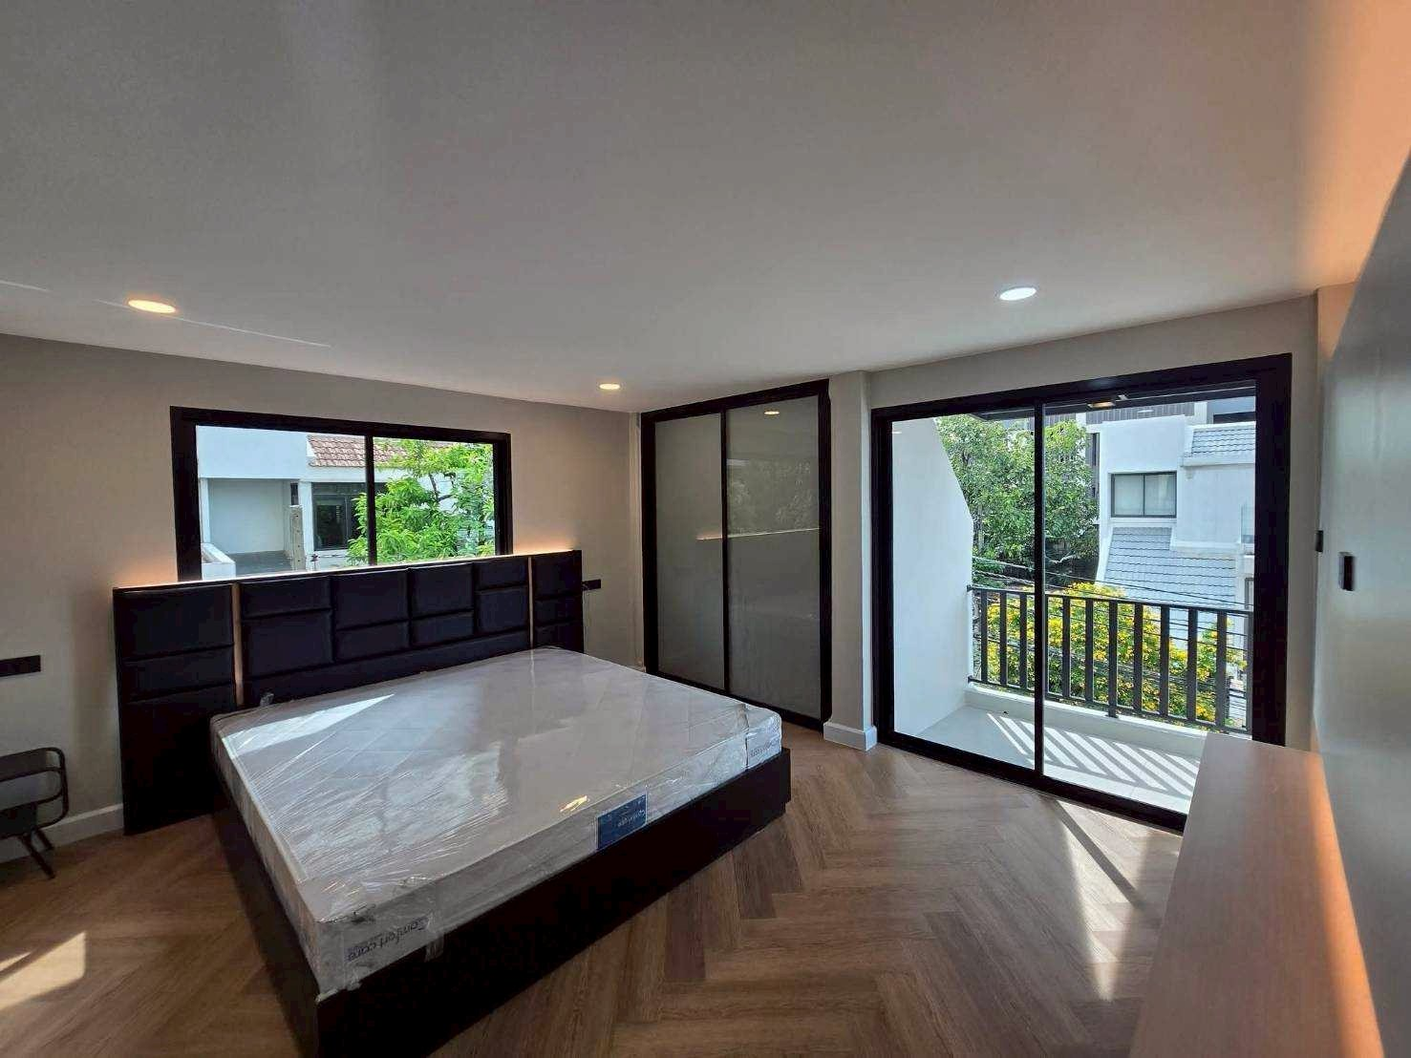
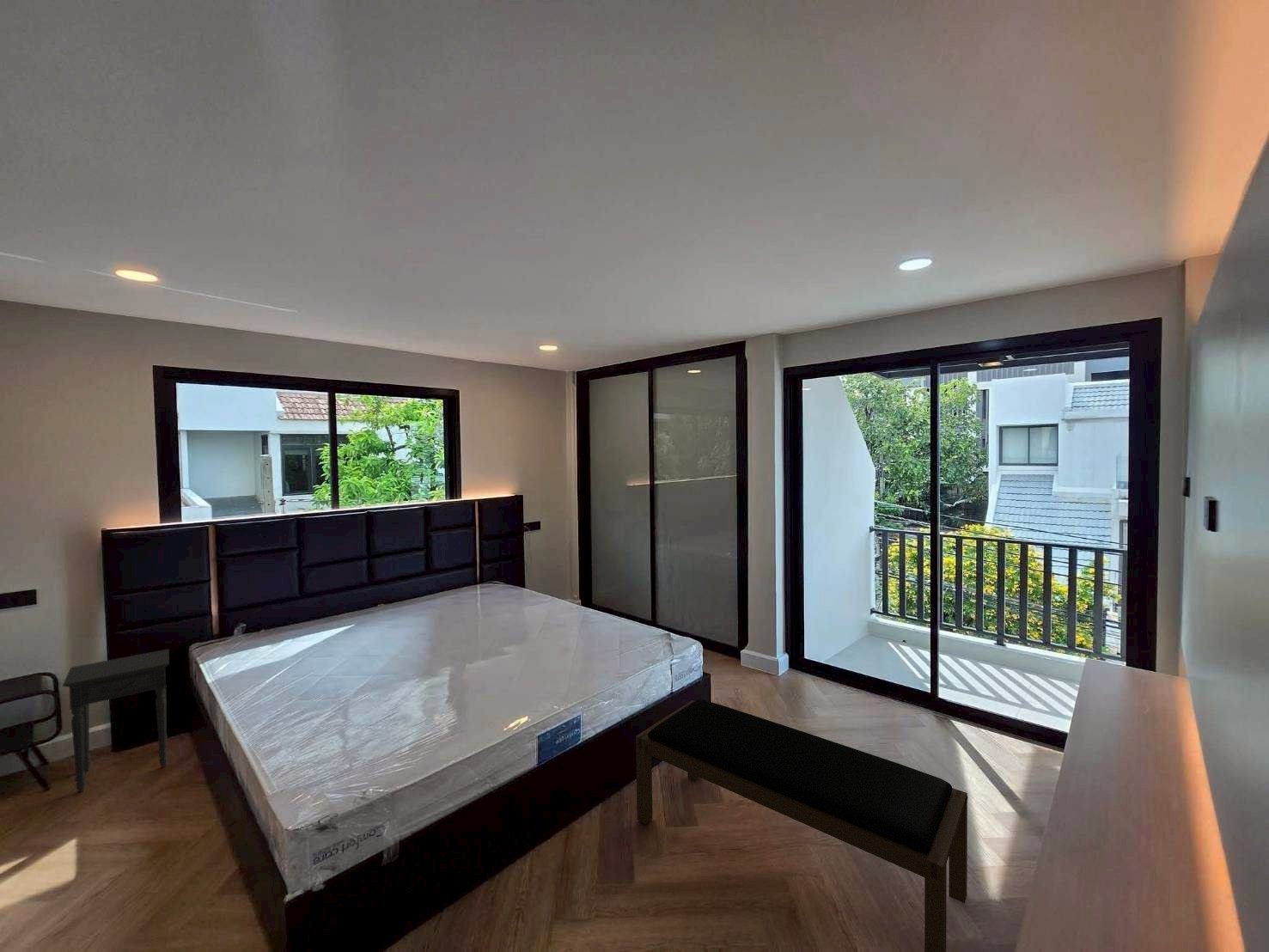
+ bench (785, 802)
+ nightstand (119, 697)
